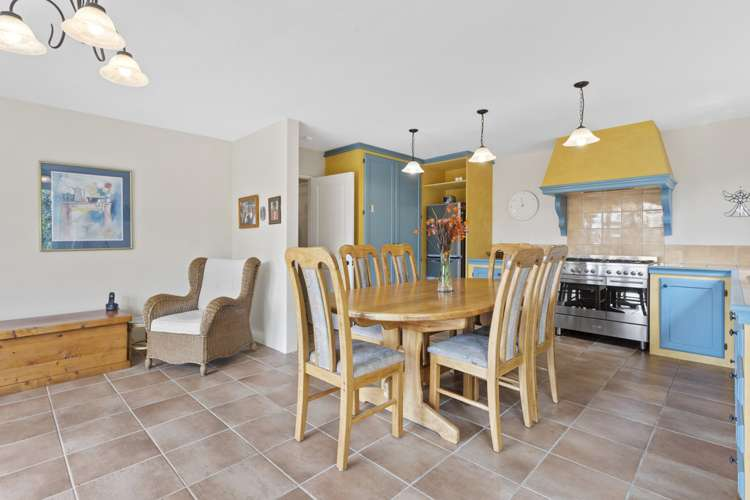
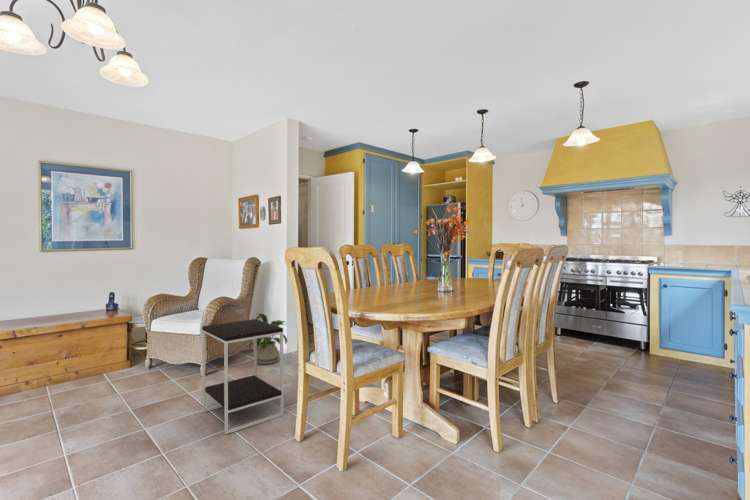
+ house plant (272, 336)
+ side table (245, 377)
